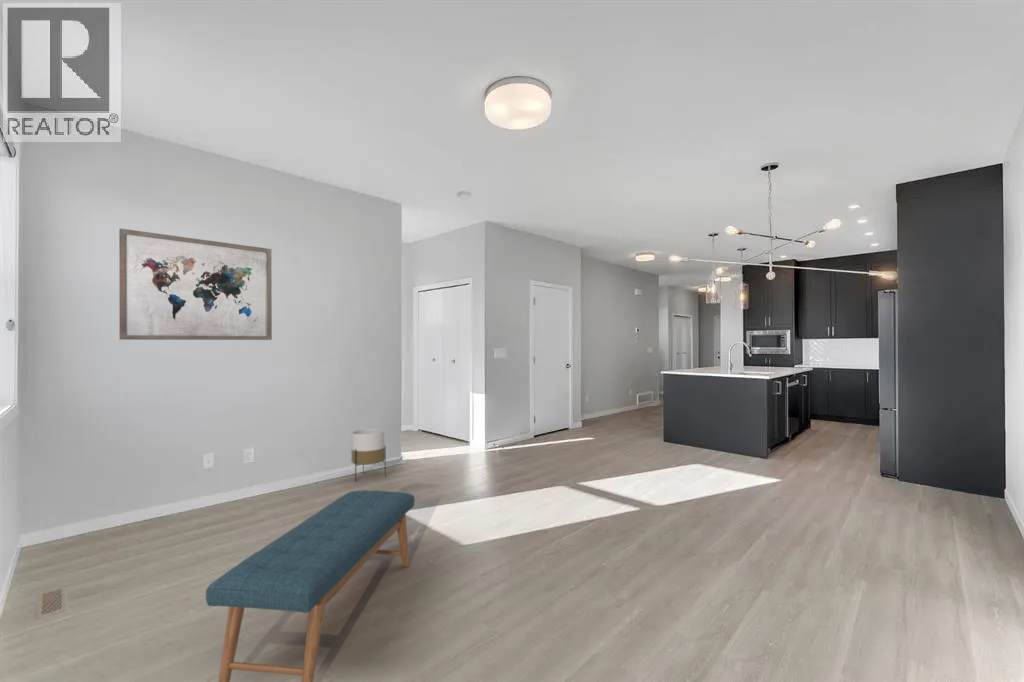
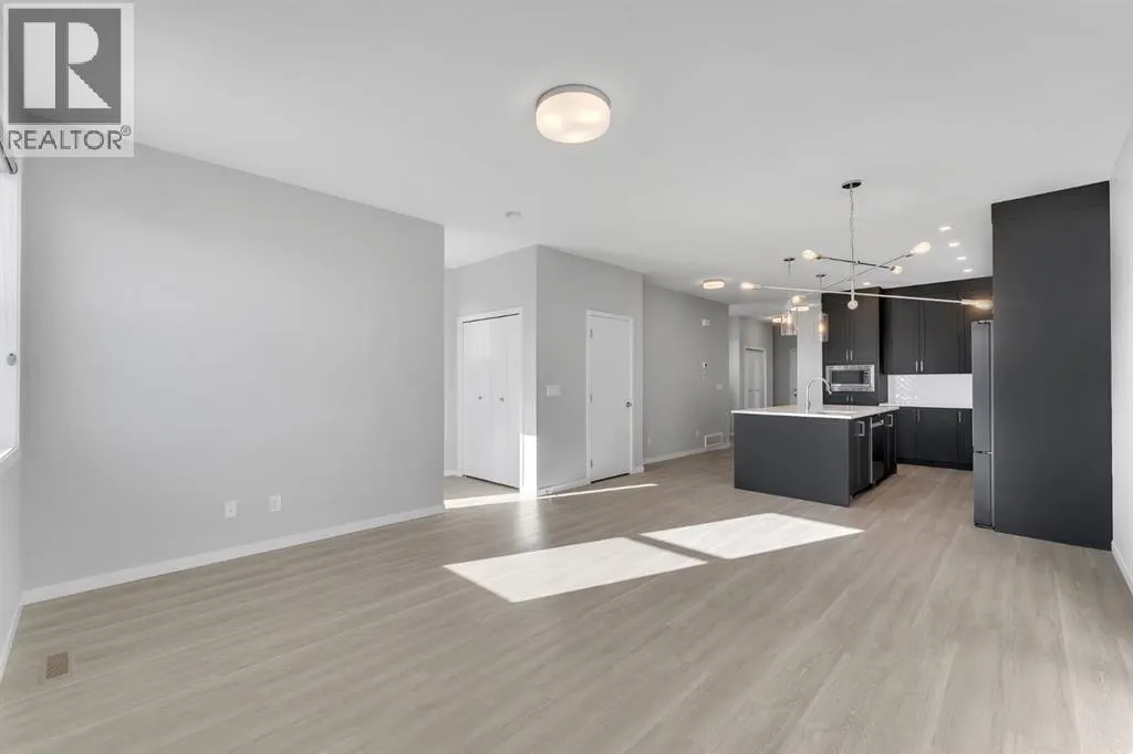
- wall art (203, 289)
- bench (334, 568)
- planter (367, 454)
